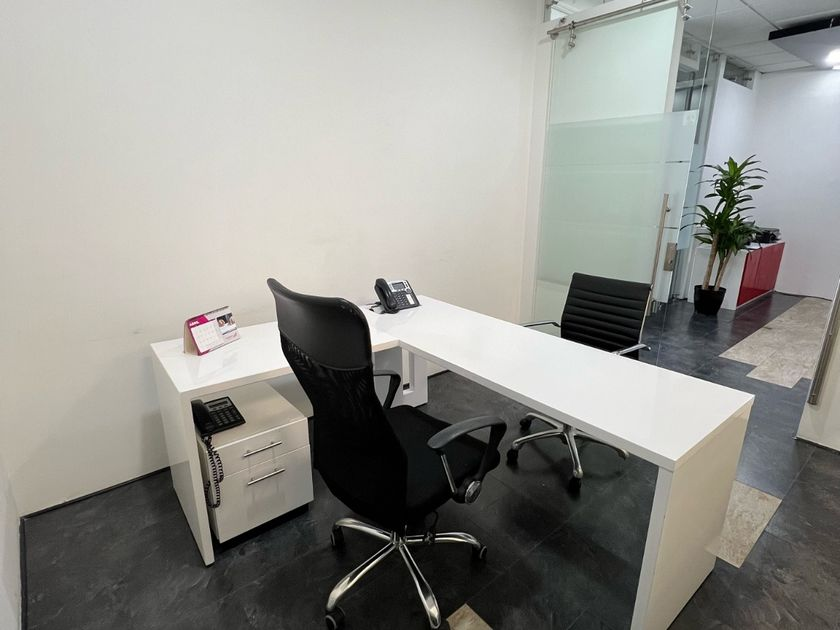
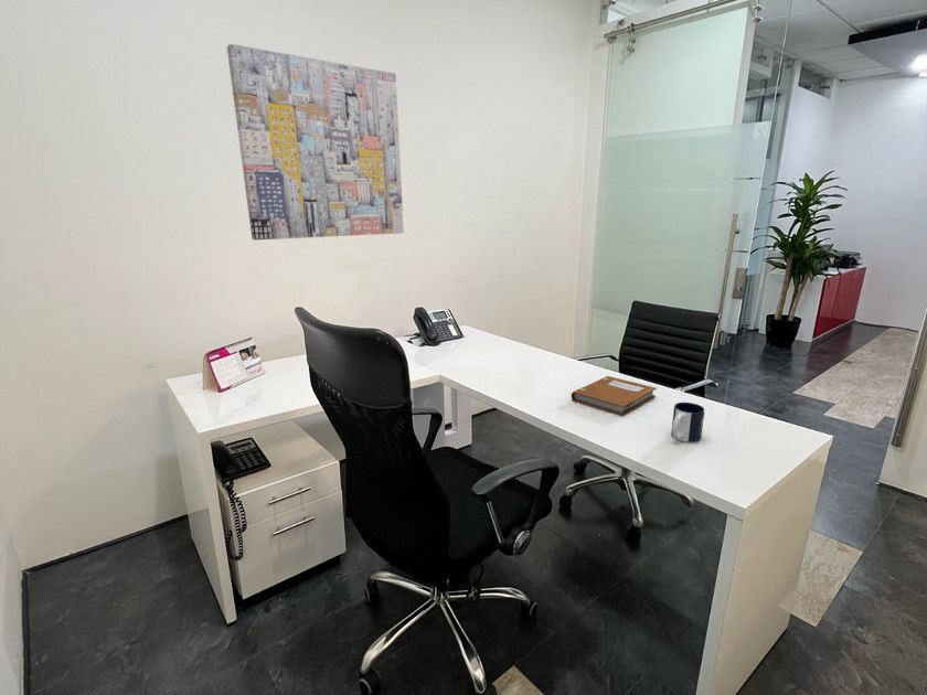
+ notebook (614, 393)
+ mug (684, 424)
+ wall art (327, 152)
